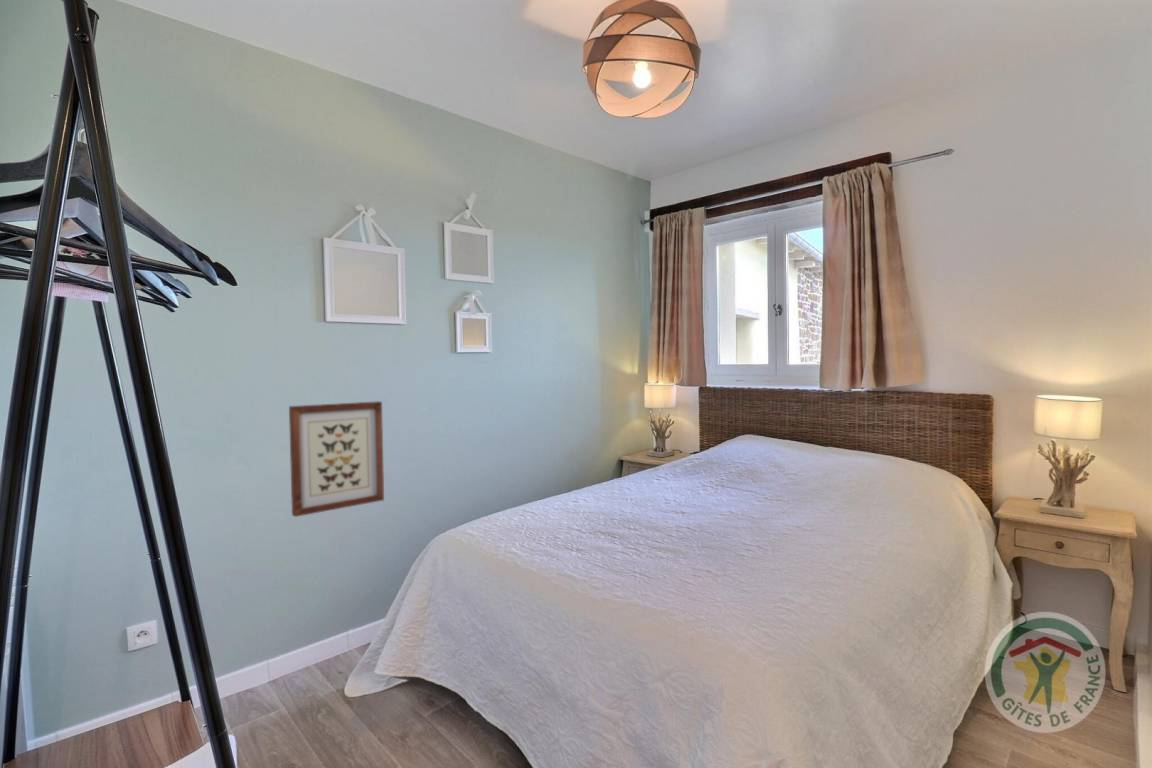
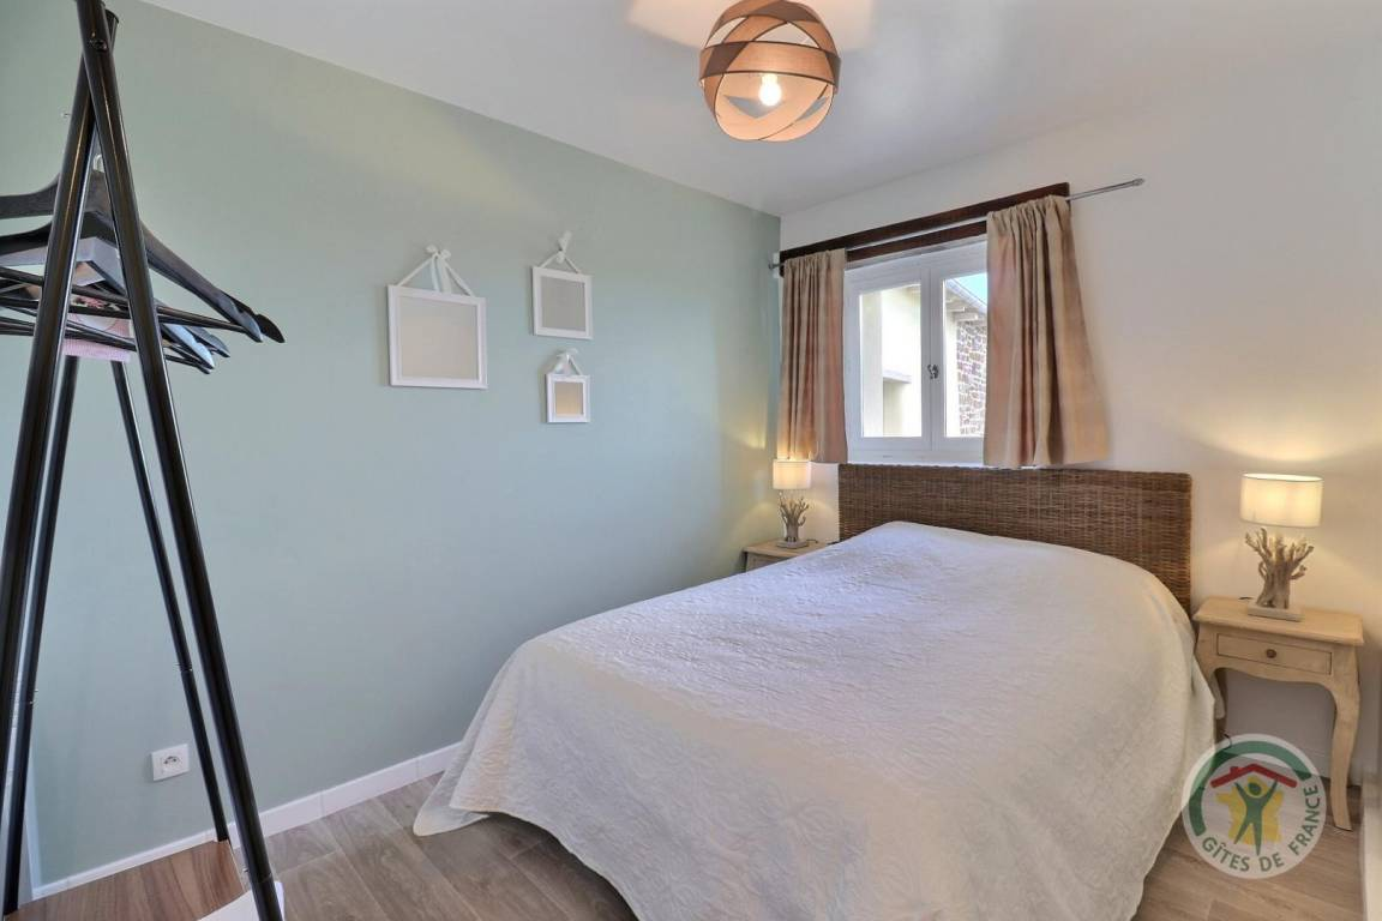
- wall art (339, 455)
